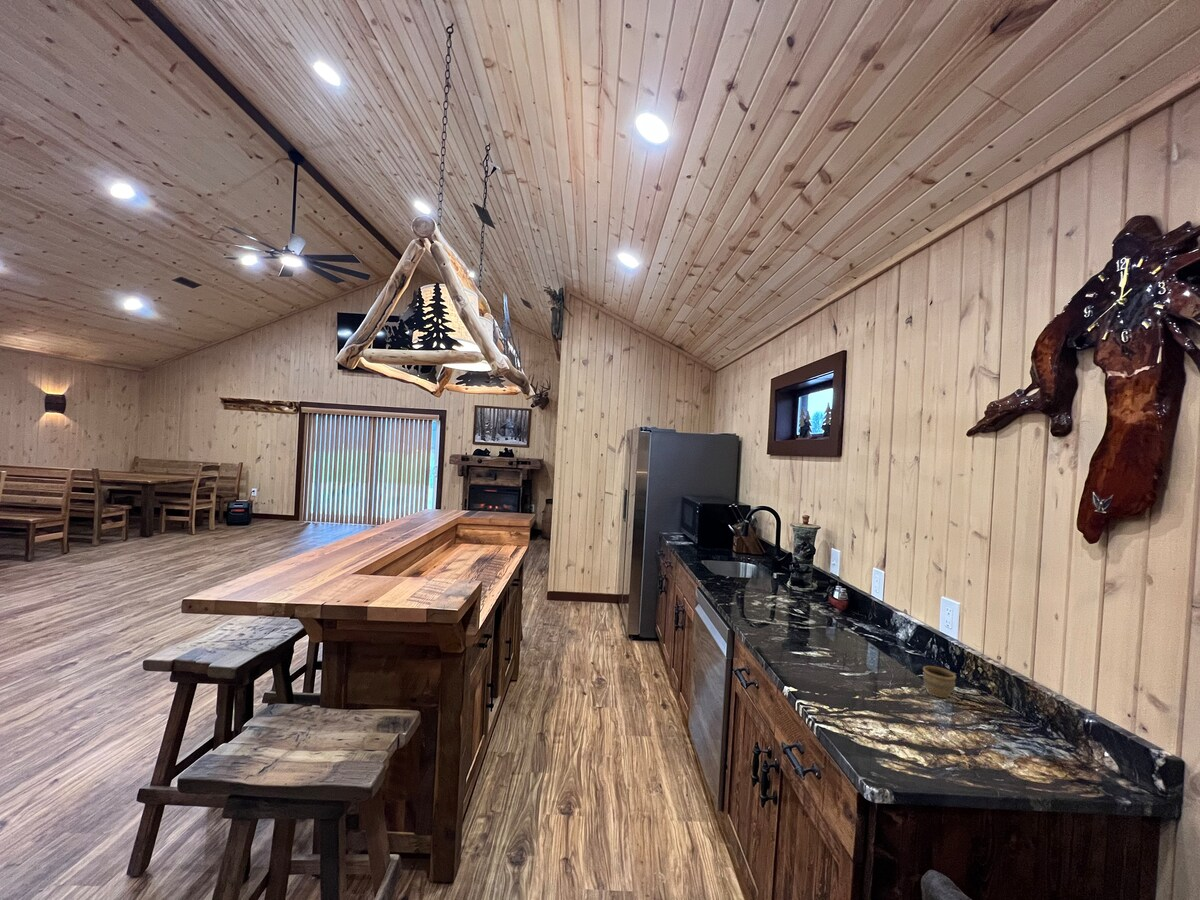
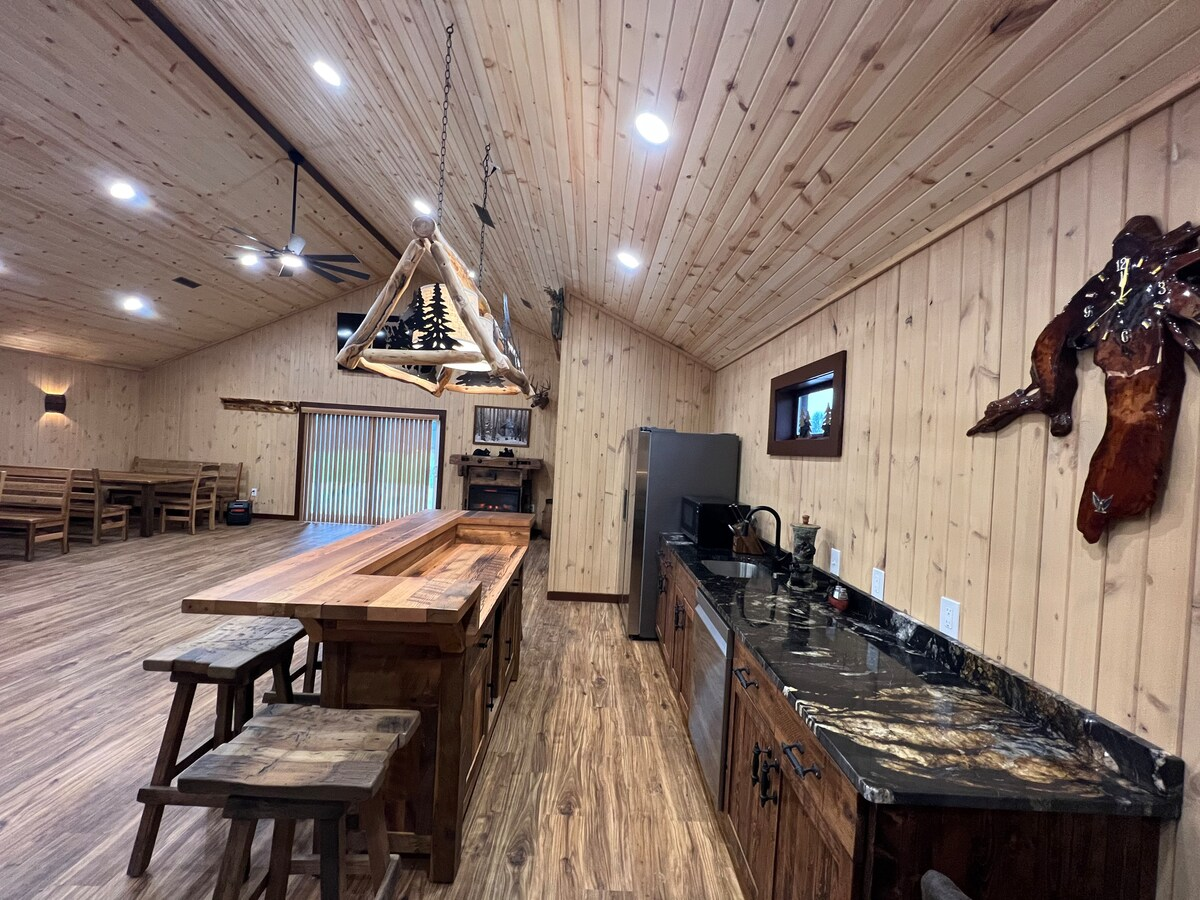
- cup (937, 681)
